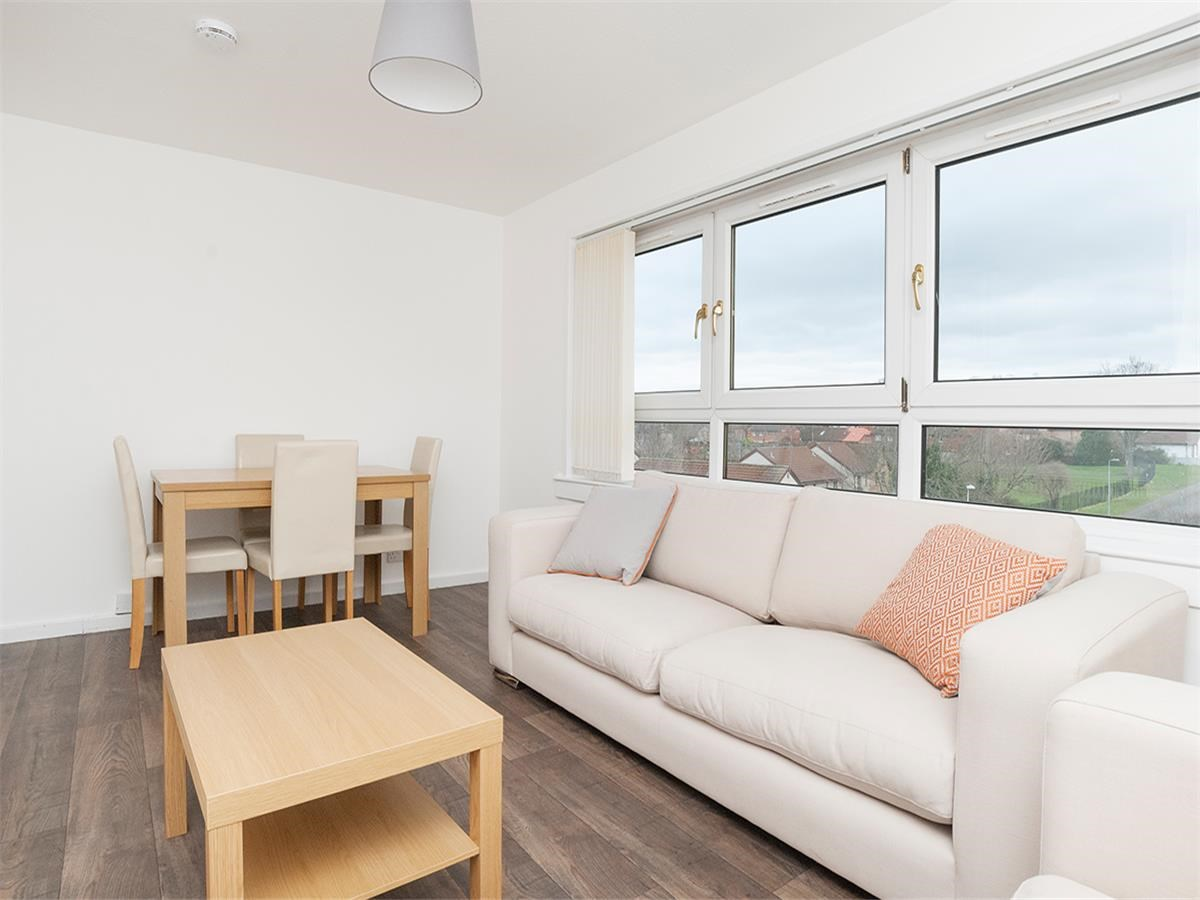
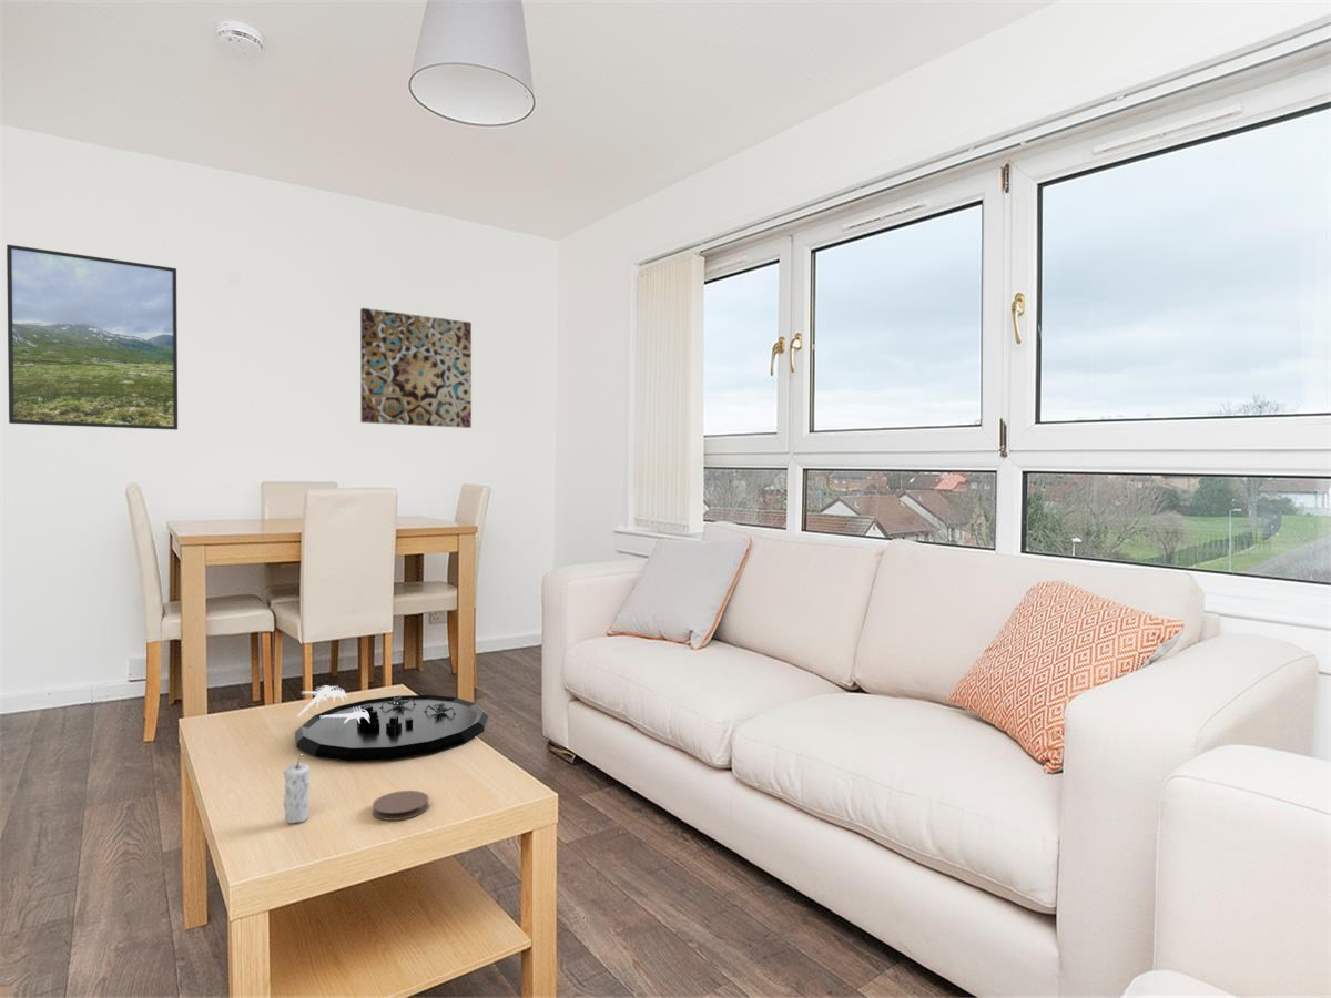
+ coaster (400, 804)
+ candle (296, 787)
+ wall art (417, 370)
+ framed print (96, 342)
+ decorative tray (395, 705)
